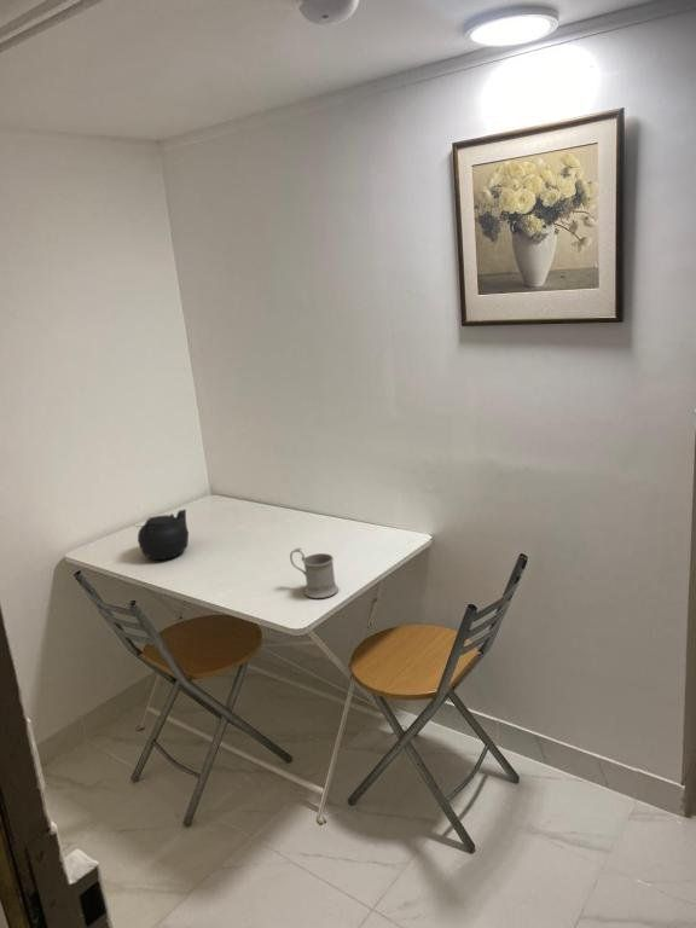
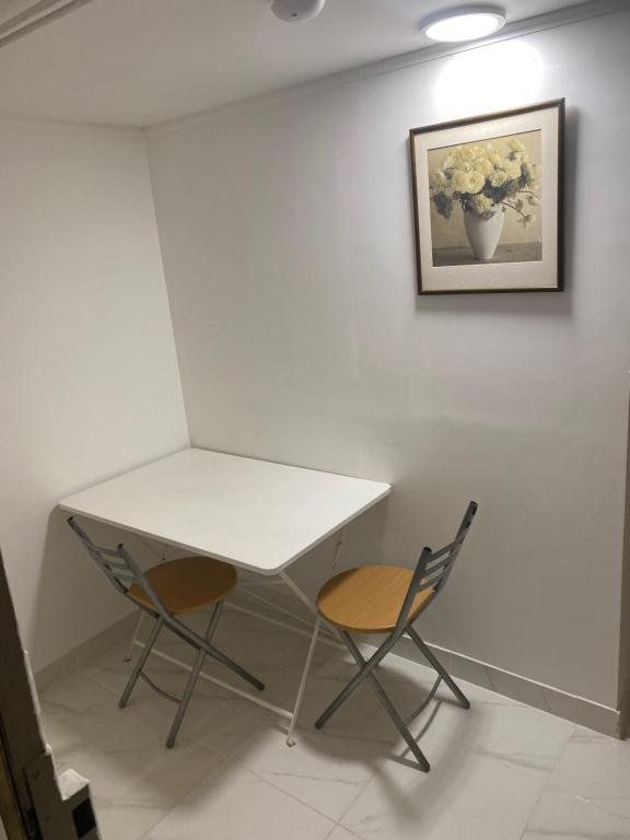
- mug (312, 569)
- teapot (166, 534)
